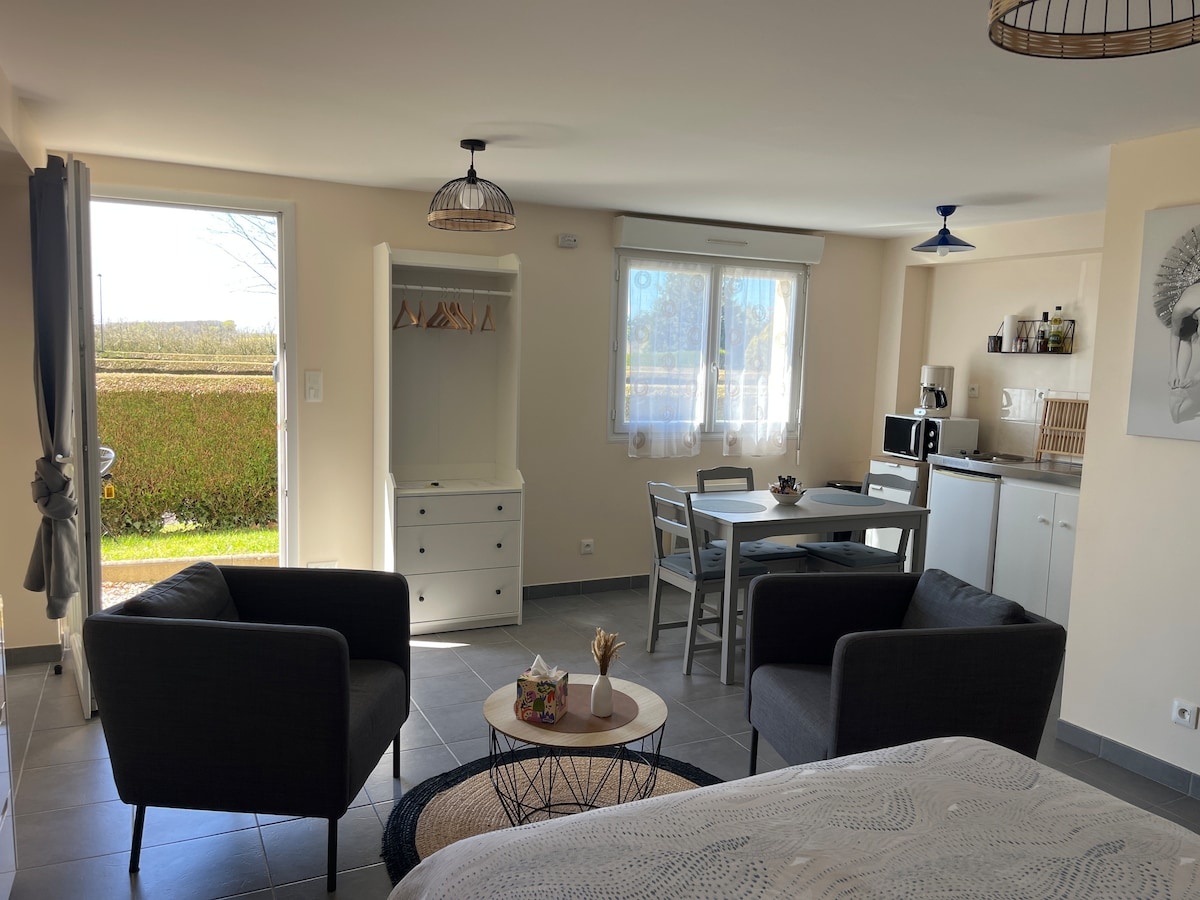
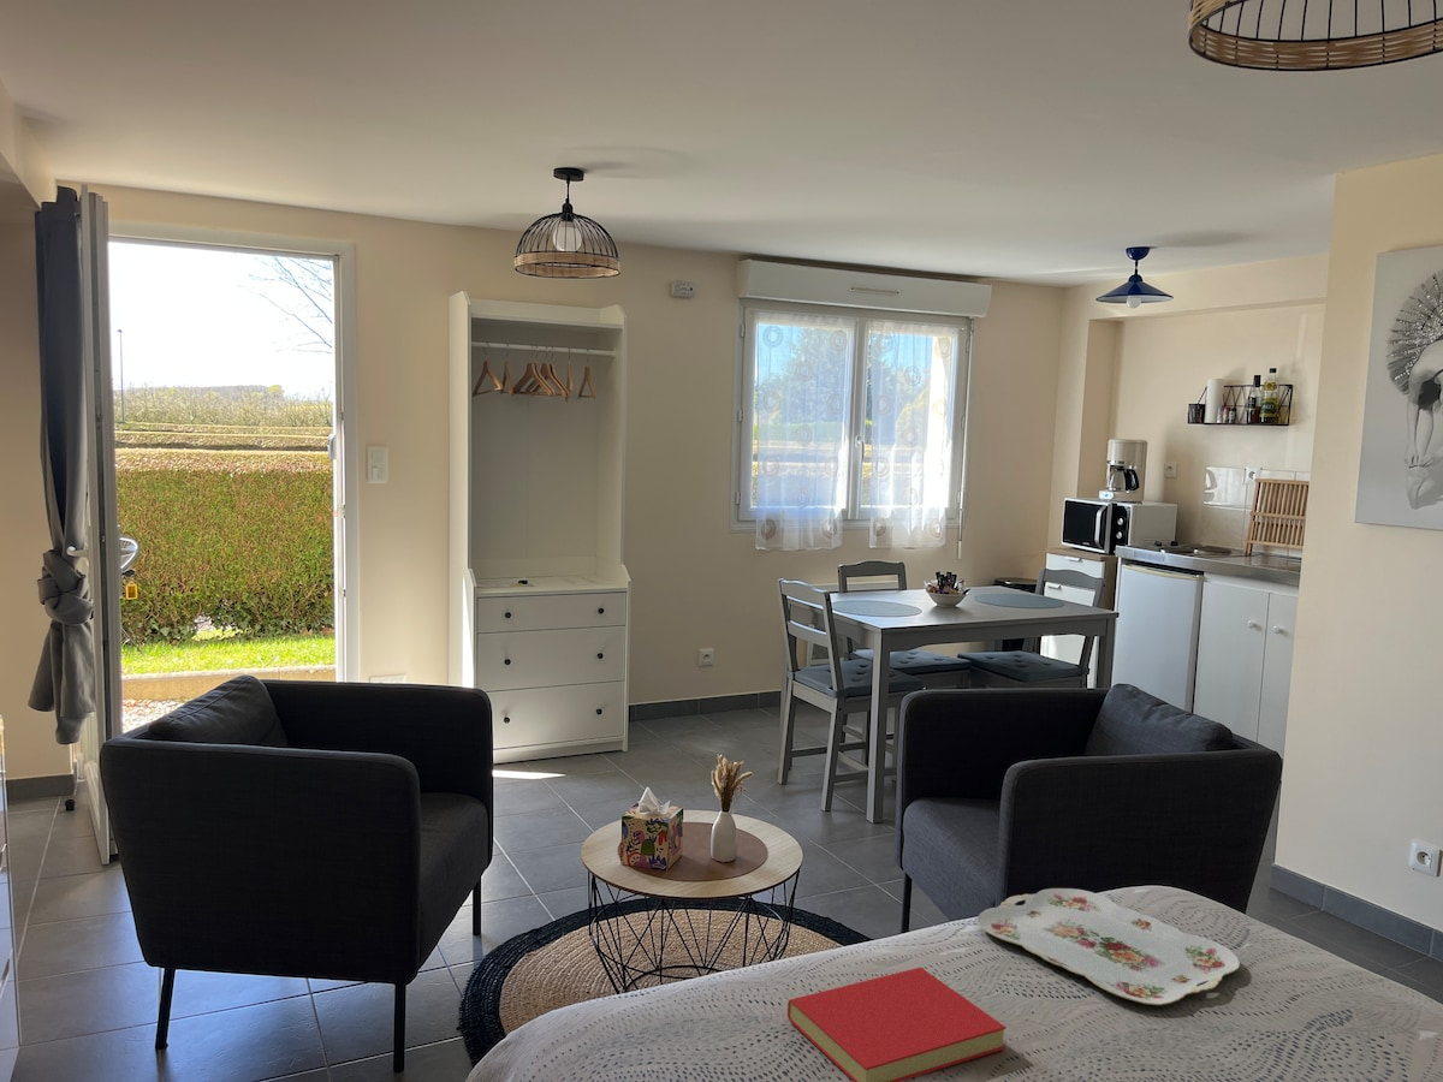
+ serving tray (1103, 941)
+ book (893, 1022)
